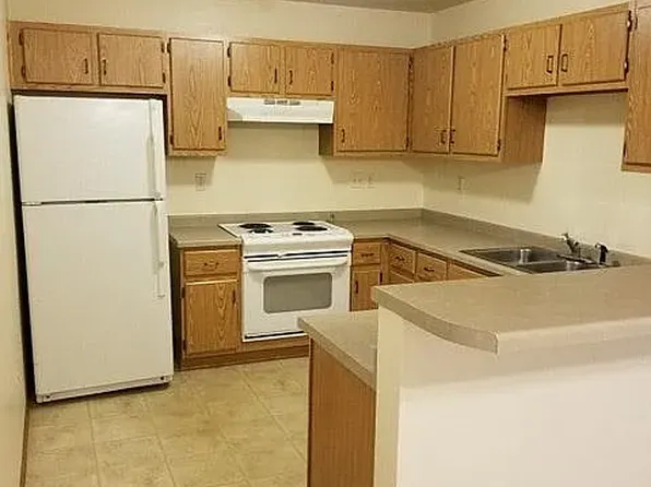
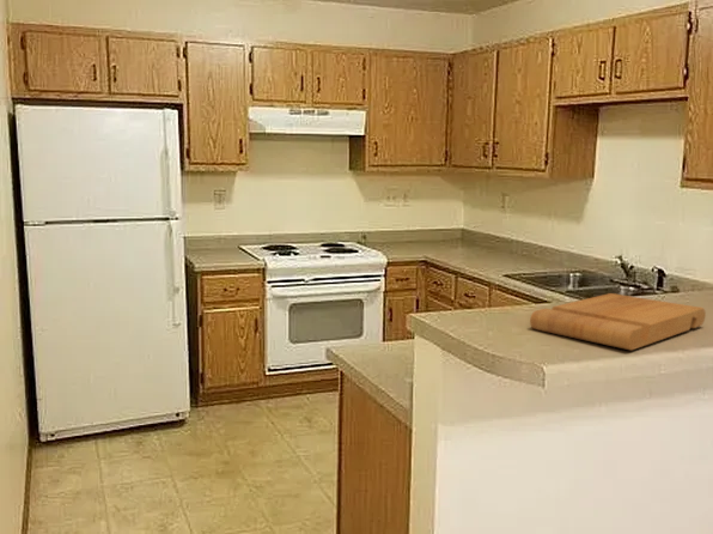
+ cutting board (620, 317)
